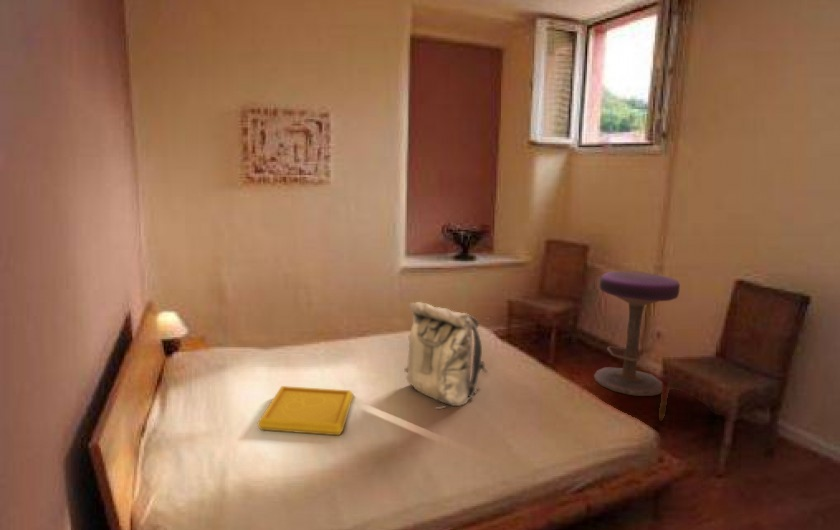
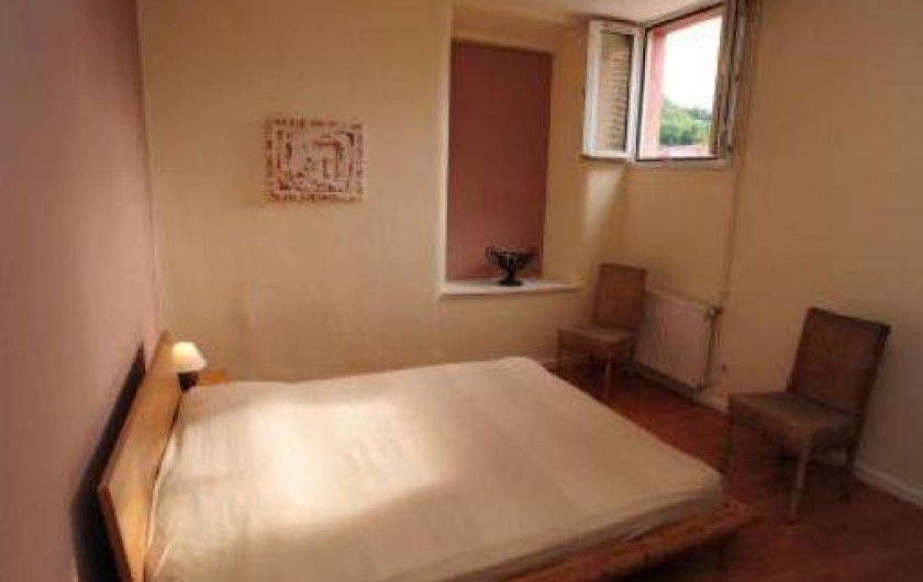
- backpack (450, 346)
- serving tray (308, 408)
- stool (634, 328)
